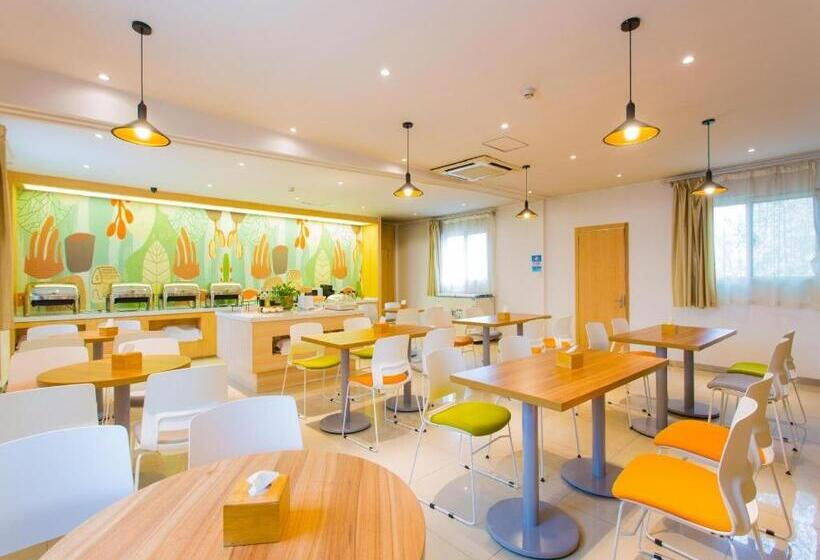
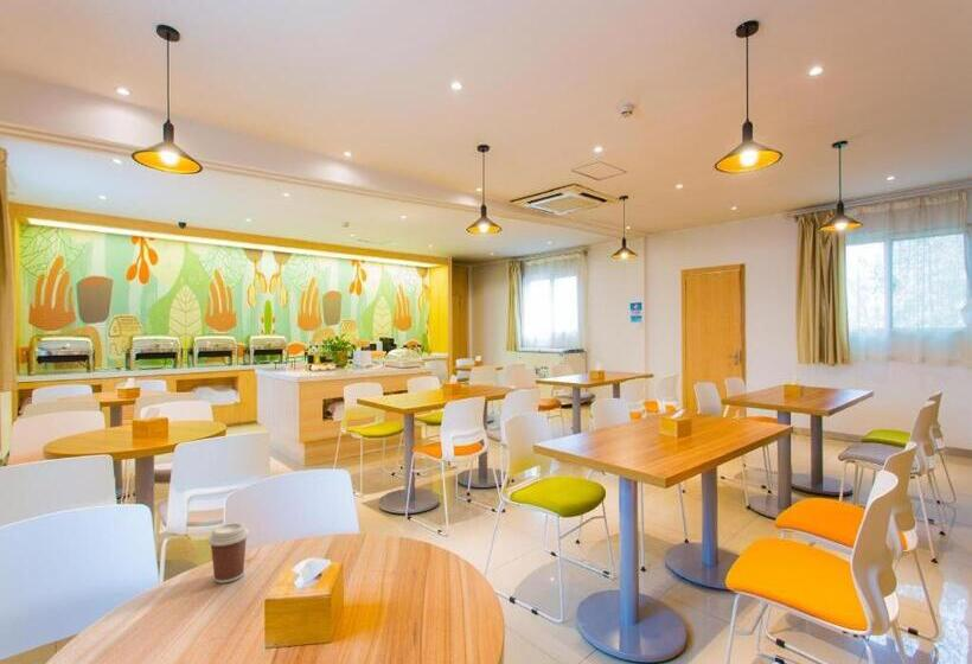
+ coffee cup (229, 551)
